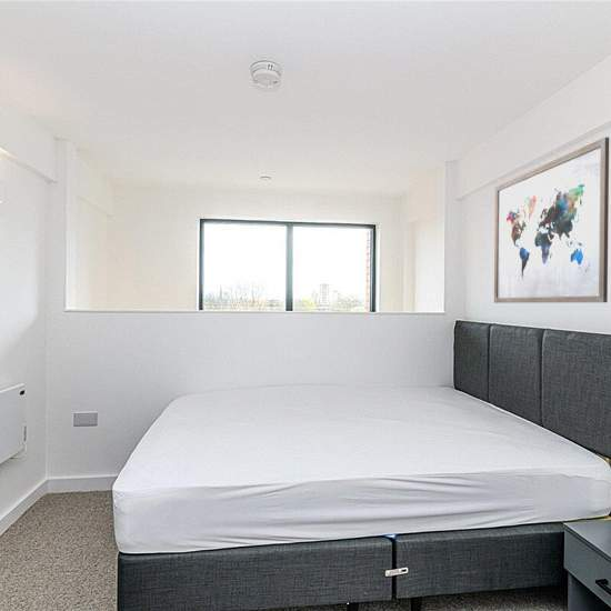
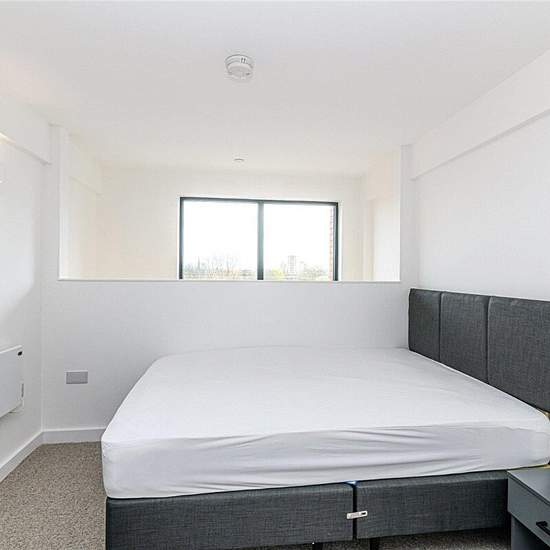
- wall art (541, 234)
